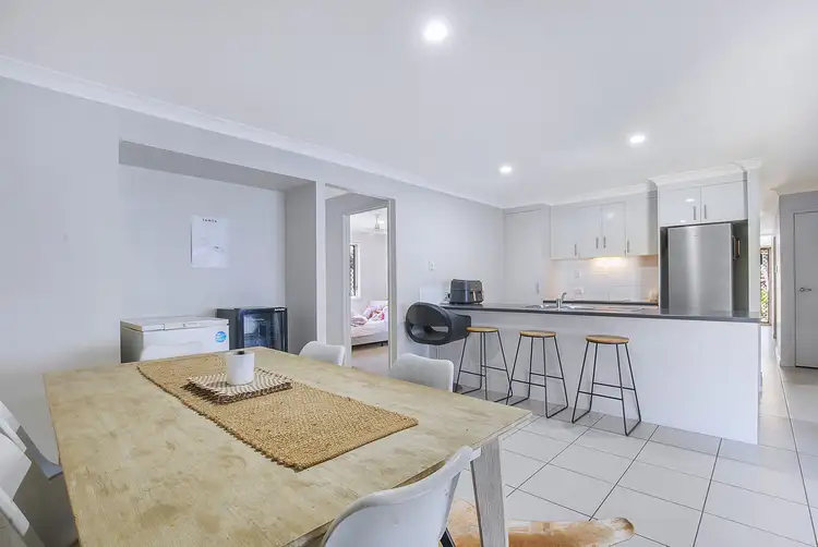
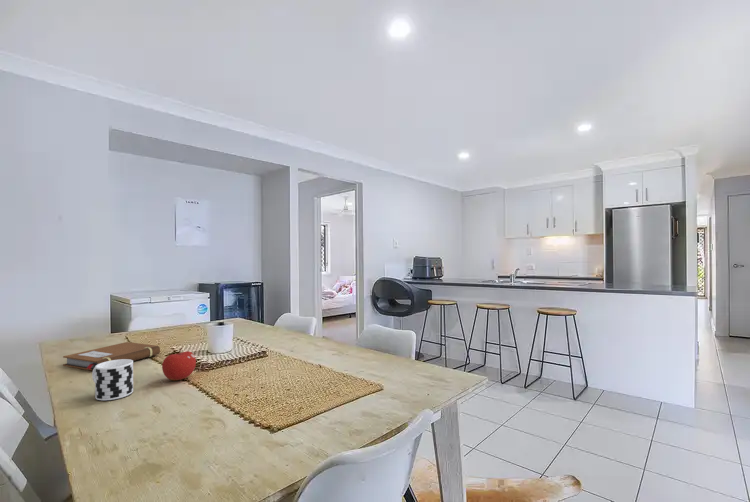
+ fruit (179, 363)
+ cup (110, 378)
+ notebook (112, 355)
